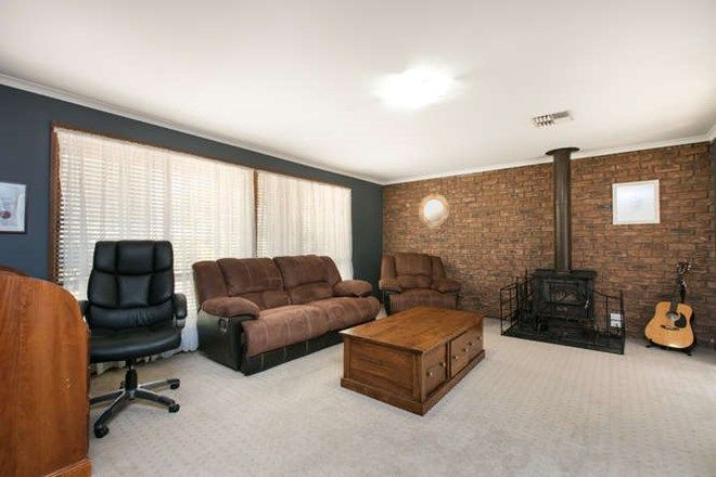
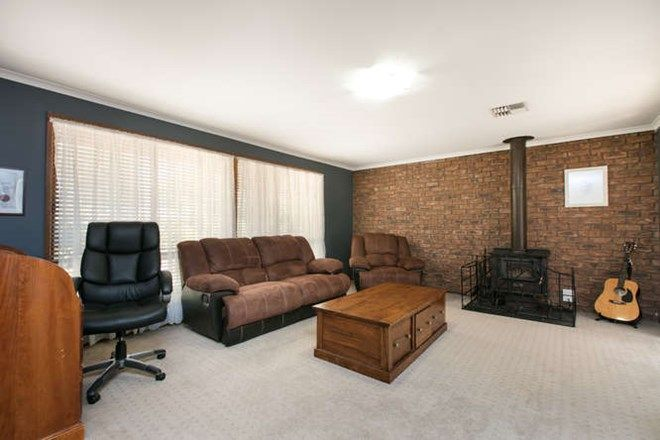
- home mirror (434, 210)
